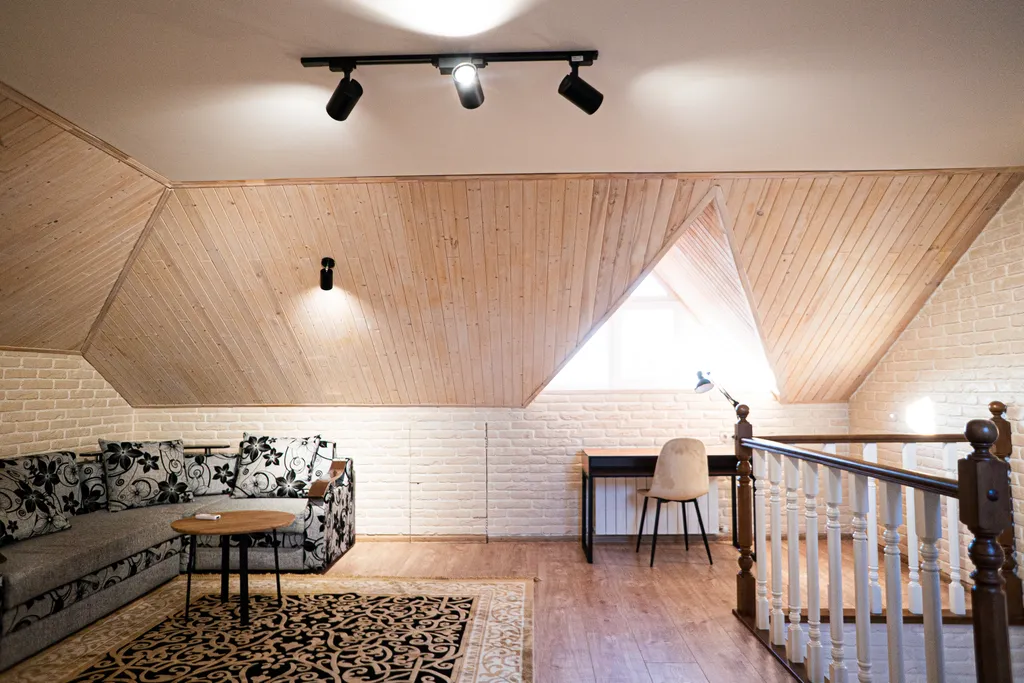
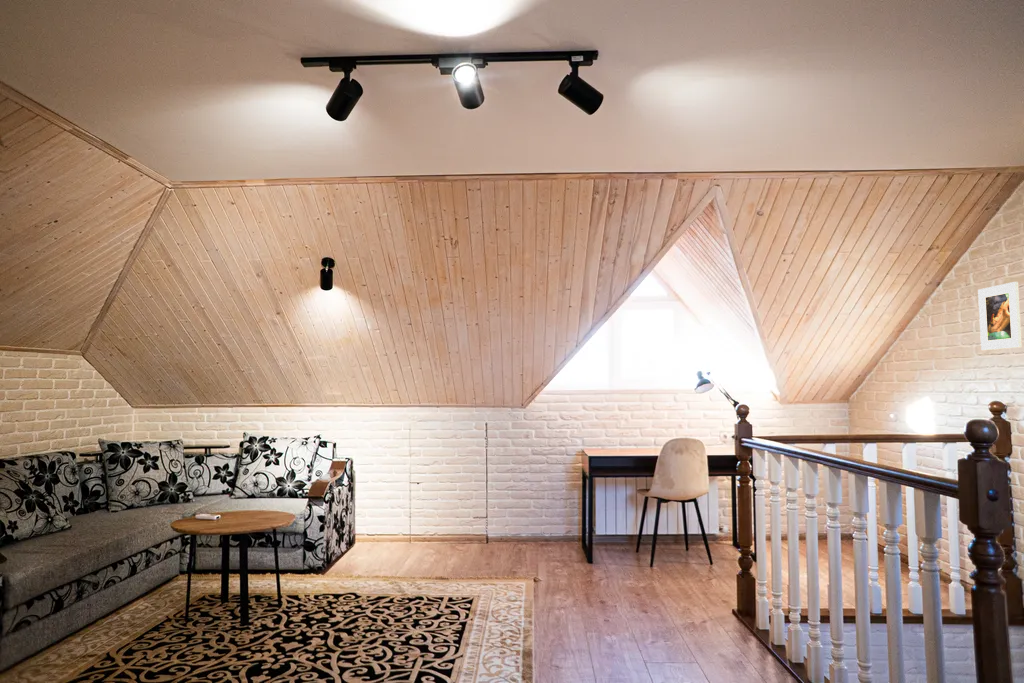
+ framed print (999, 317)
